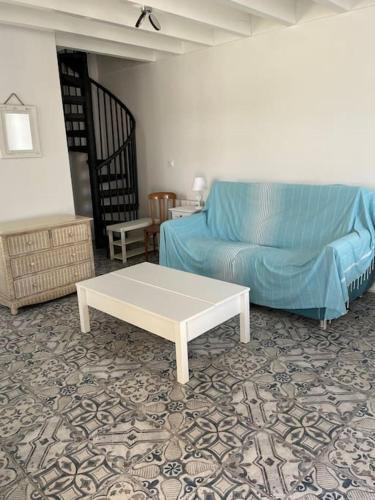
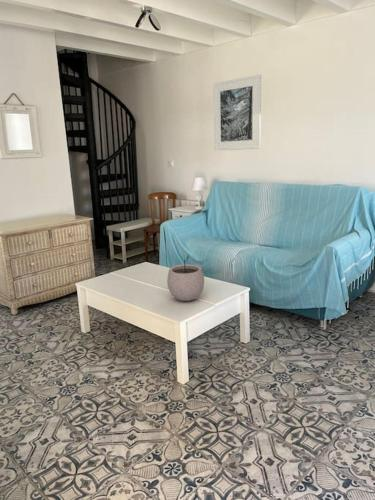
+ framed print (236, 115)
+ plant pot (185, 277)
